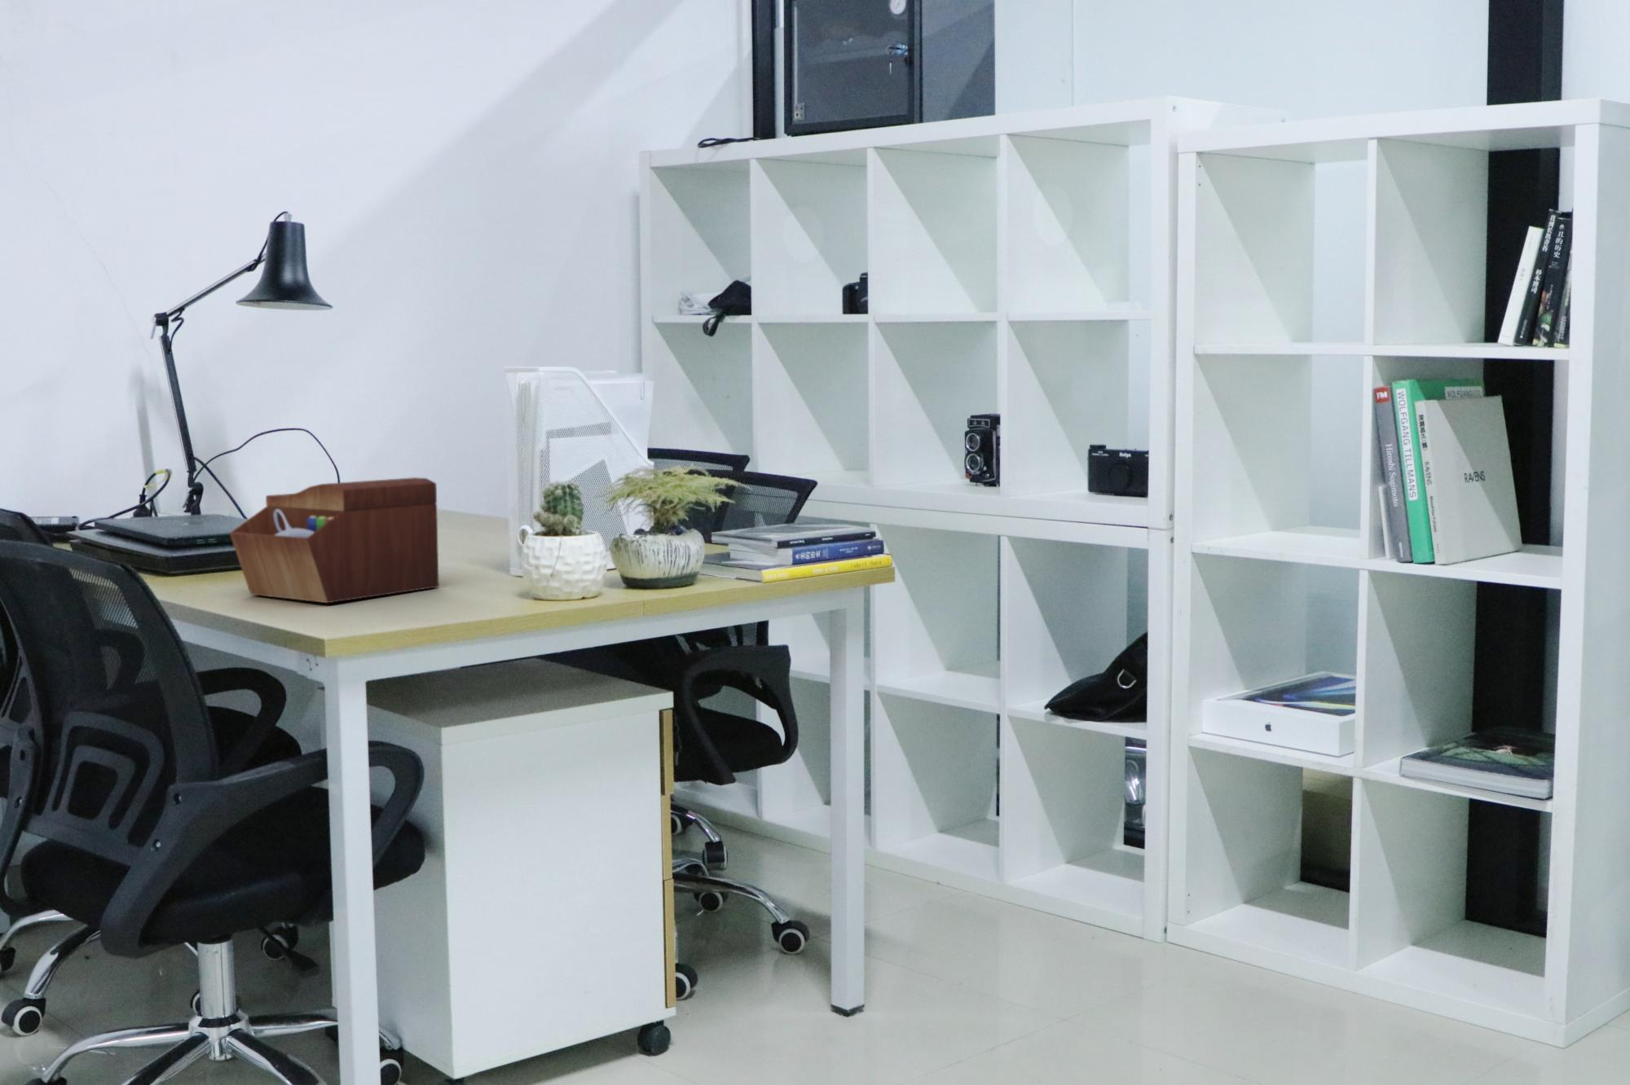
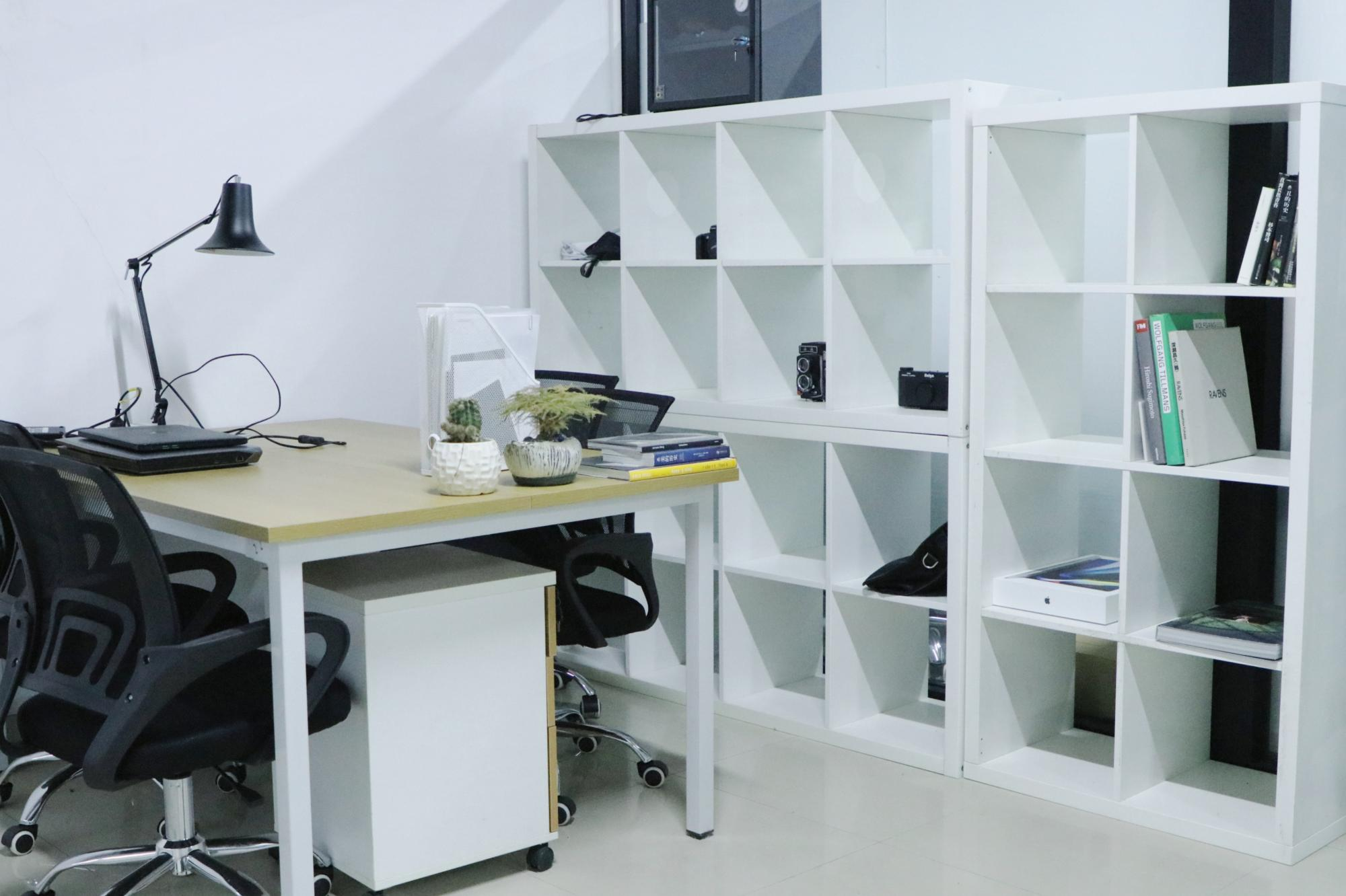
- sewing box (333, 536)
